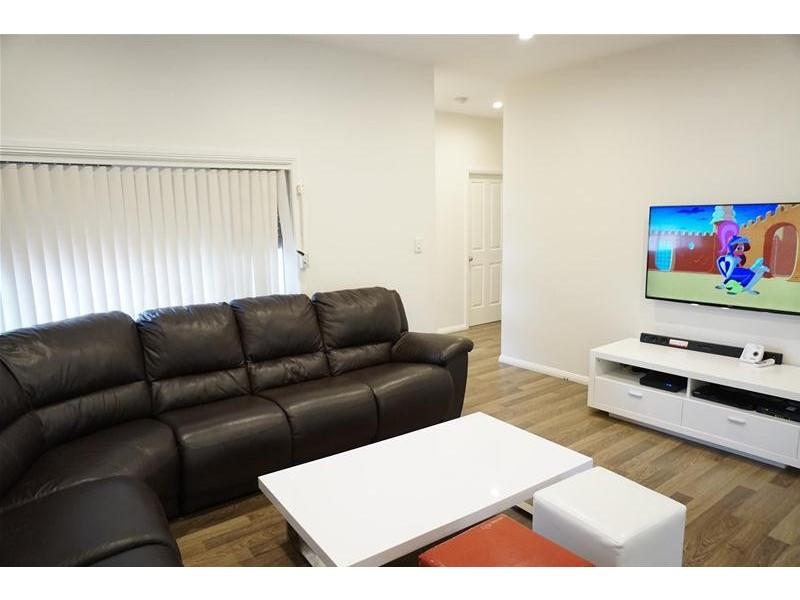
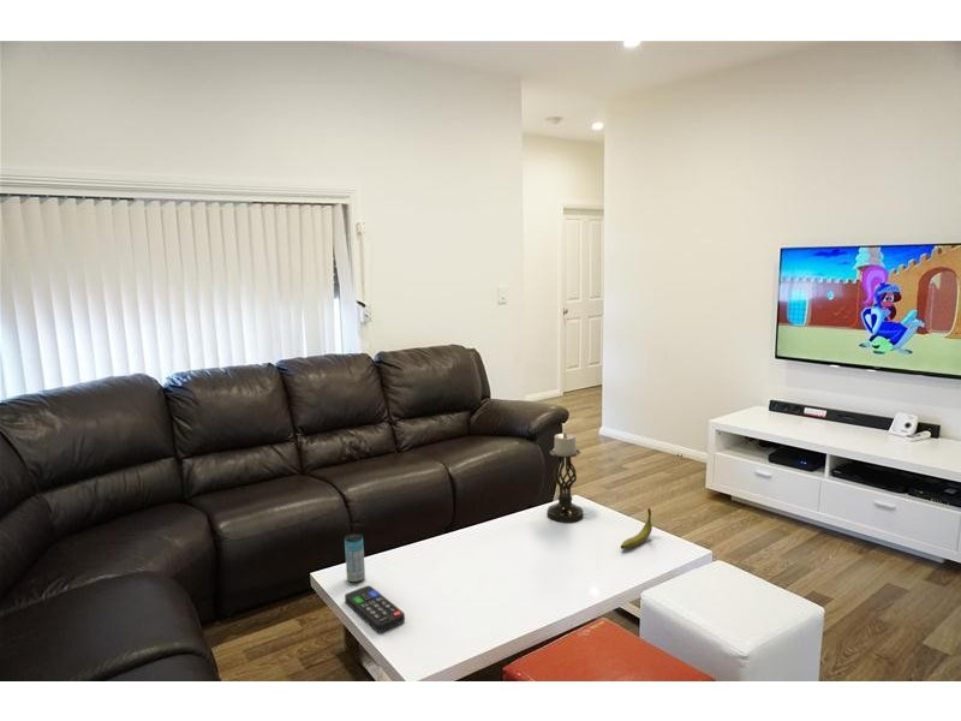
+ remote control (374, 607)
+ banana (639, 532)
+ beverage can (354, 558)
+ candle holder (565, 475)
